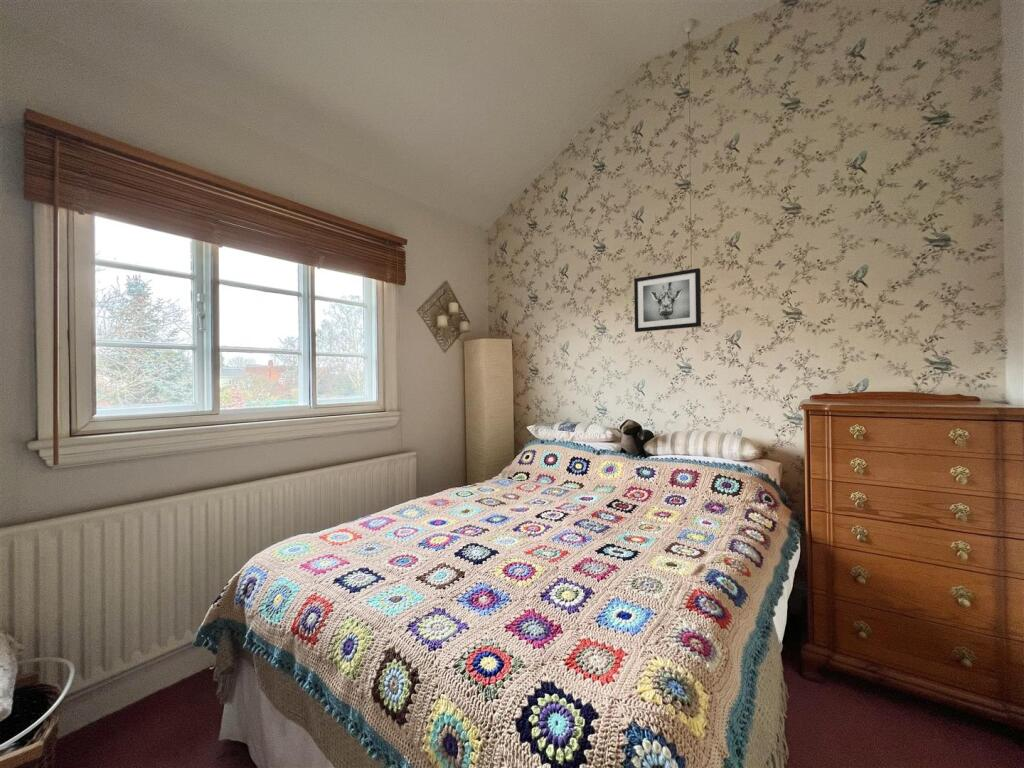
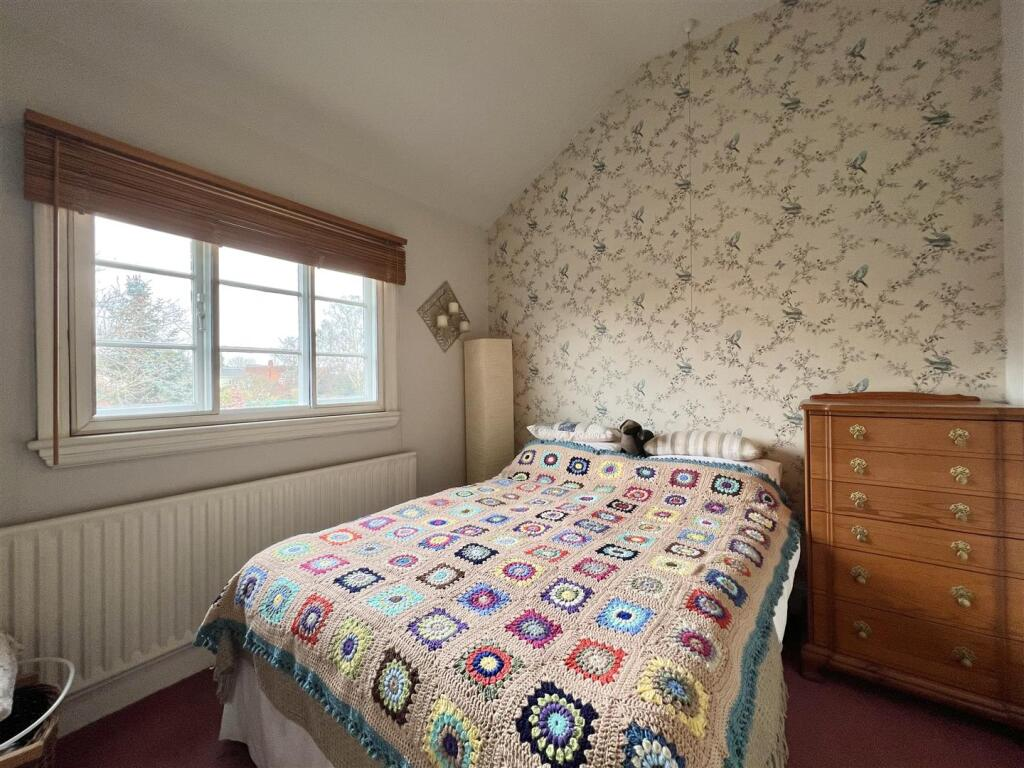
- wall art (666, 301)
